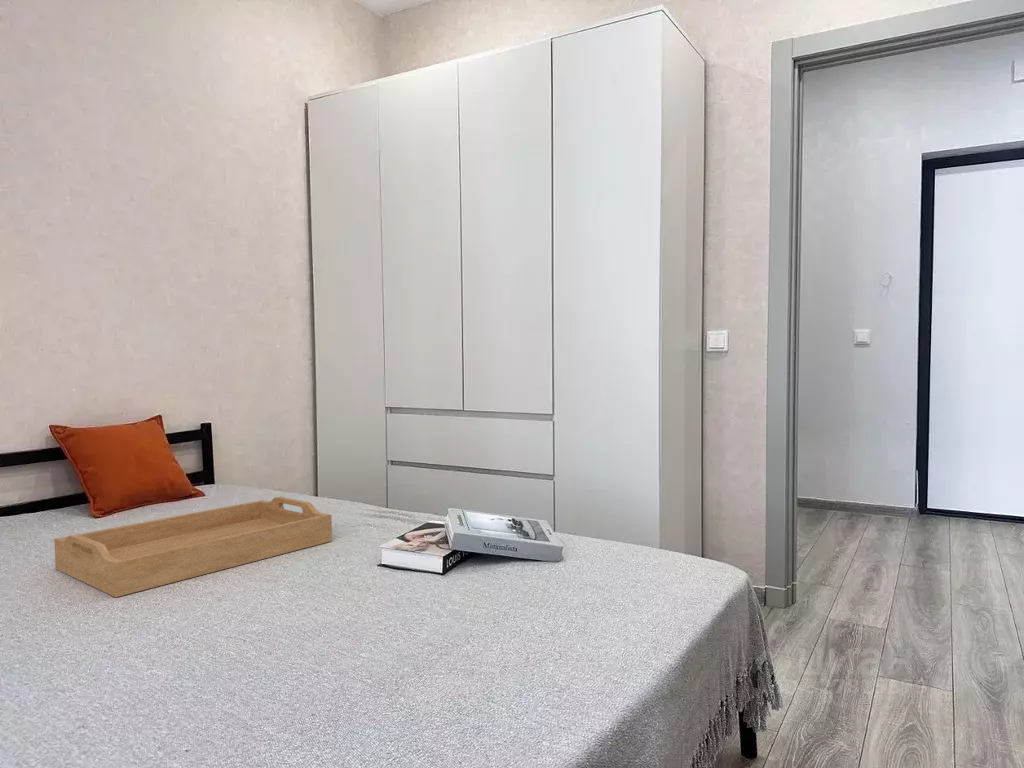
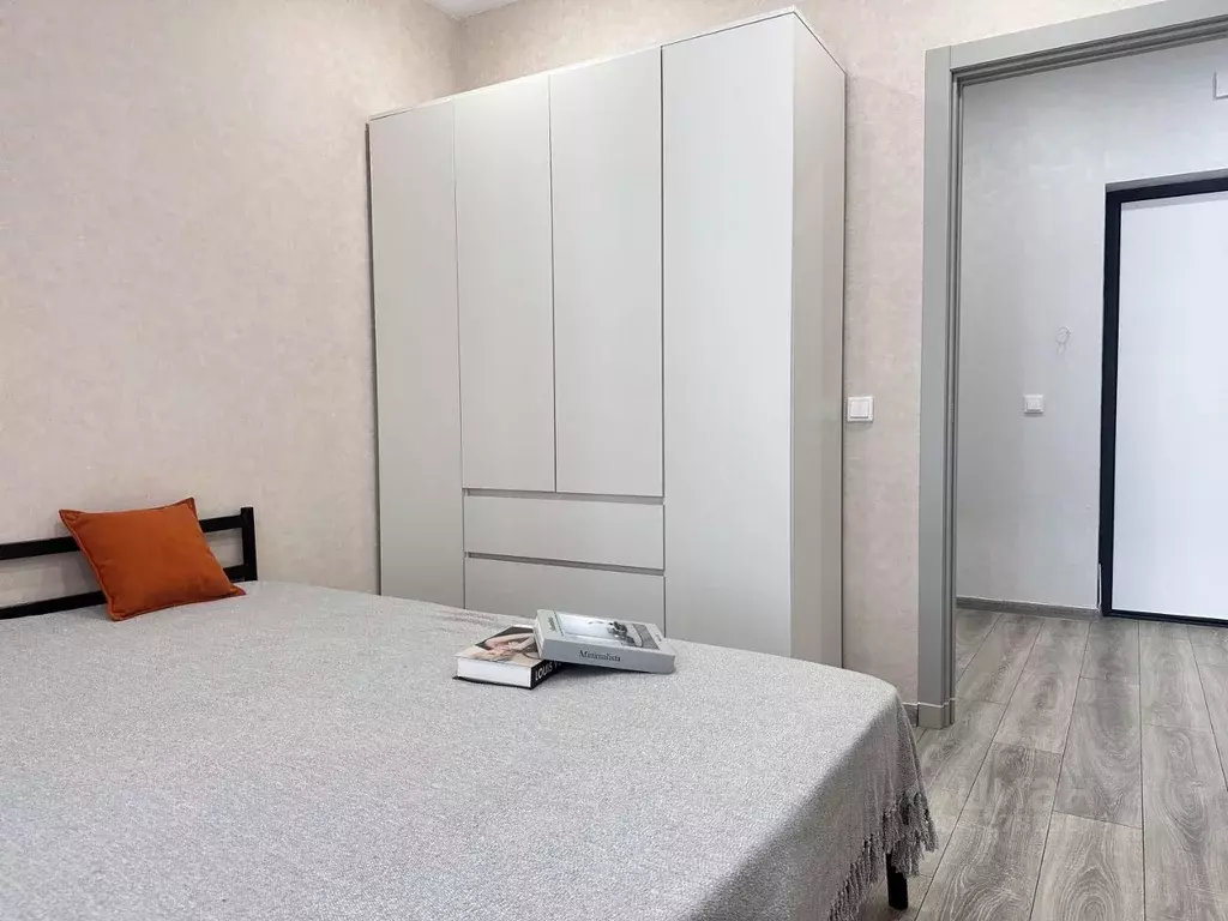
- serving tray (202, 535)
